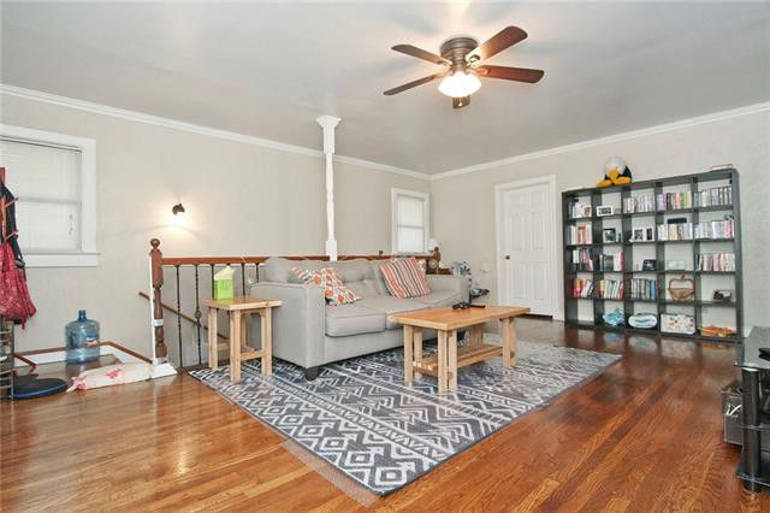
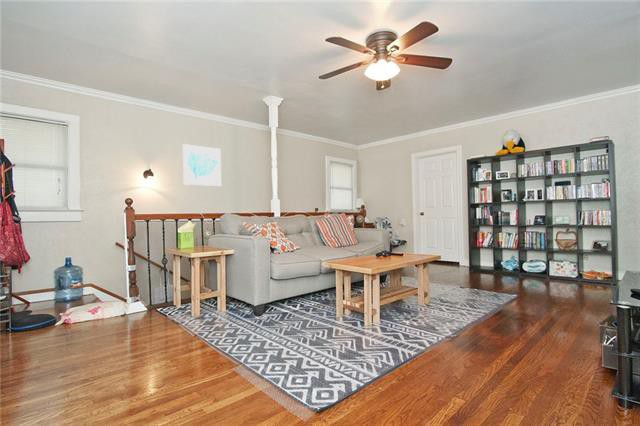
+ wall art (202, 165)
